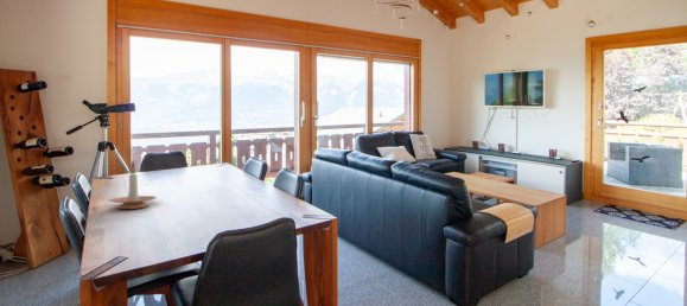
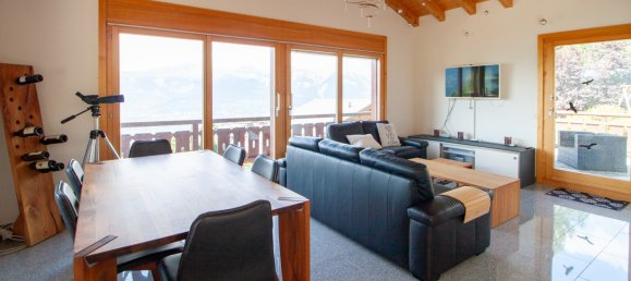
- candle holder (133, 183)
